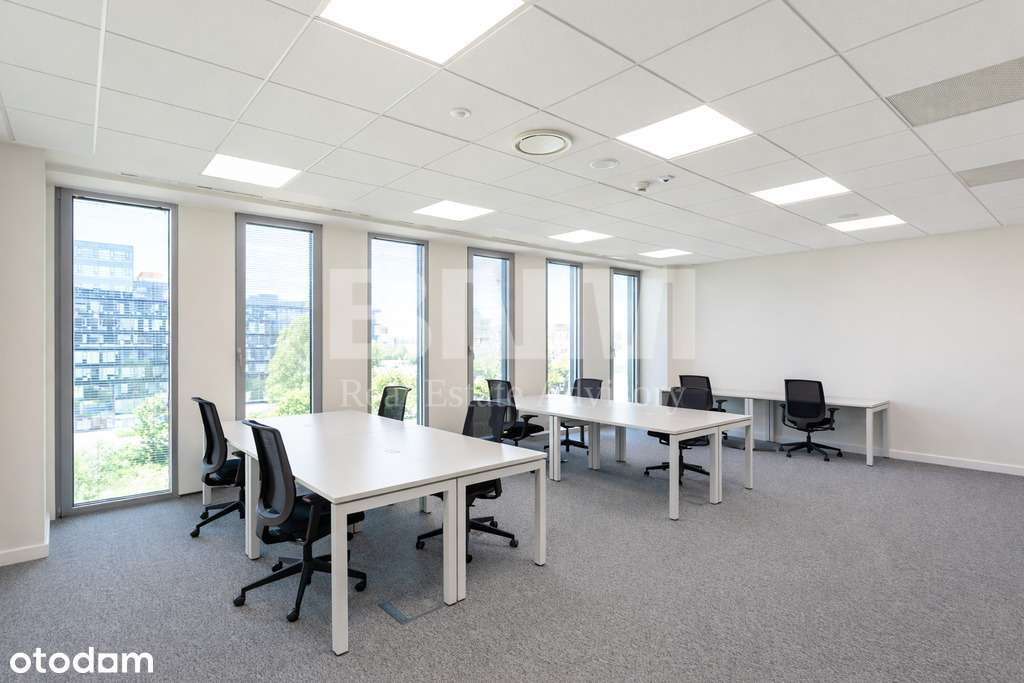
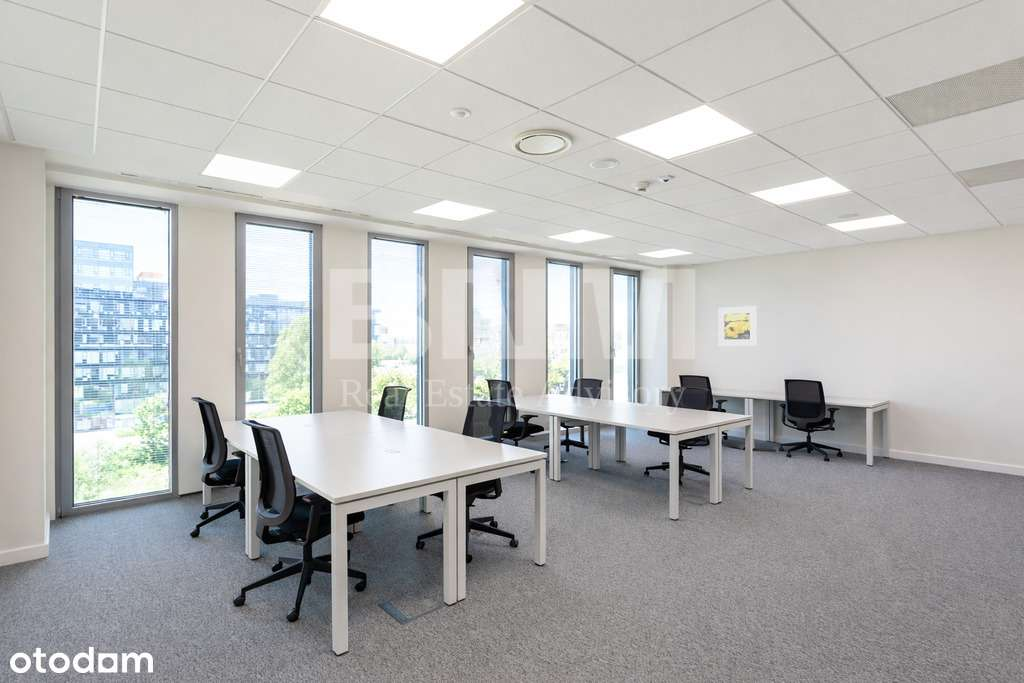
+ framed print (737, 326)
